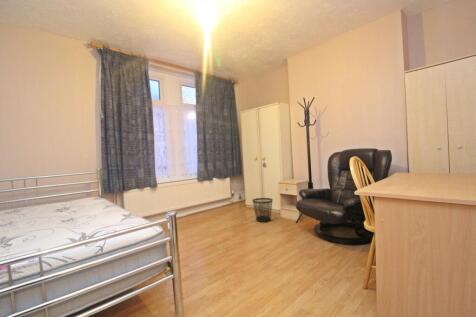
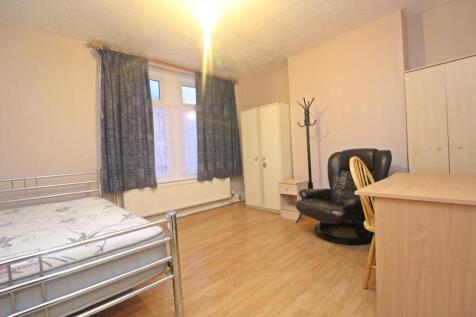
- wastebasket (262, 209)
